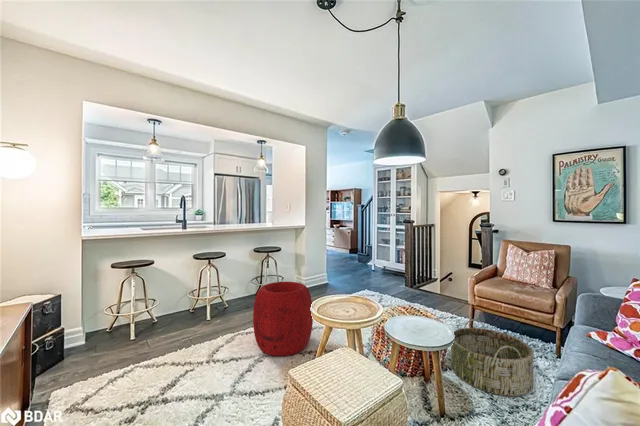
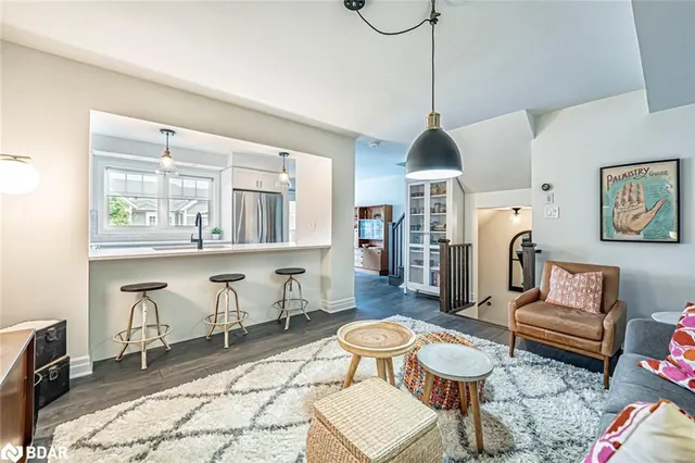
- pouf (283, 315)
- basket (489, 352)
